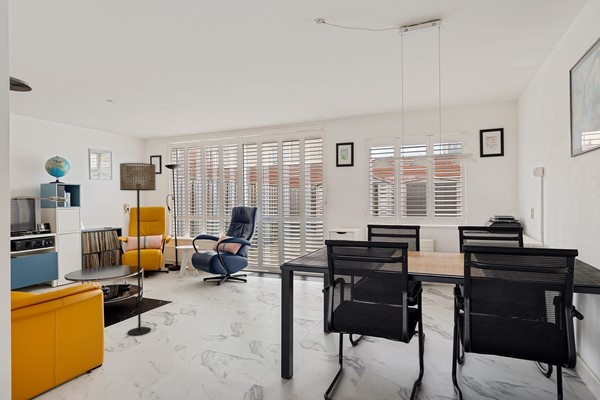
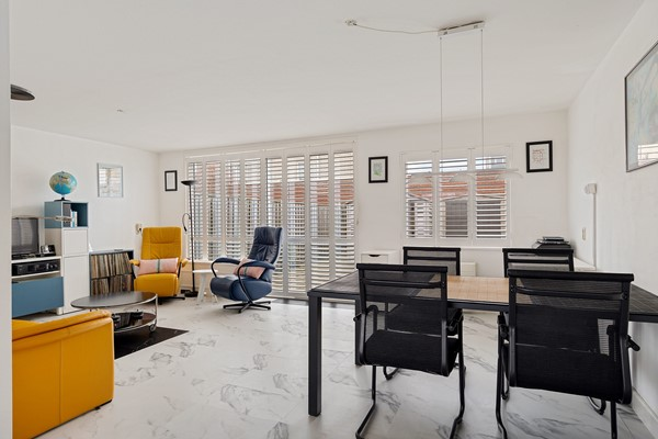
- floor lamp (138, 248)
